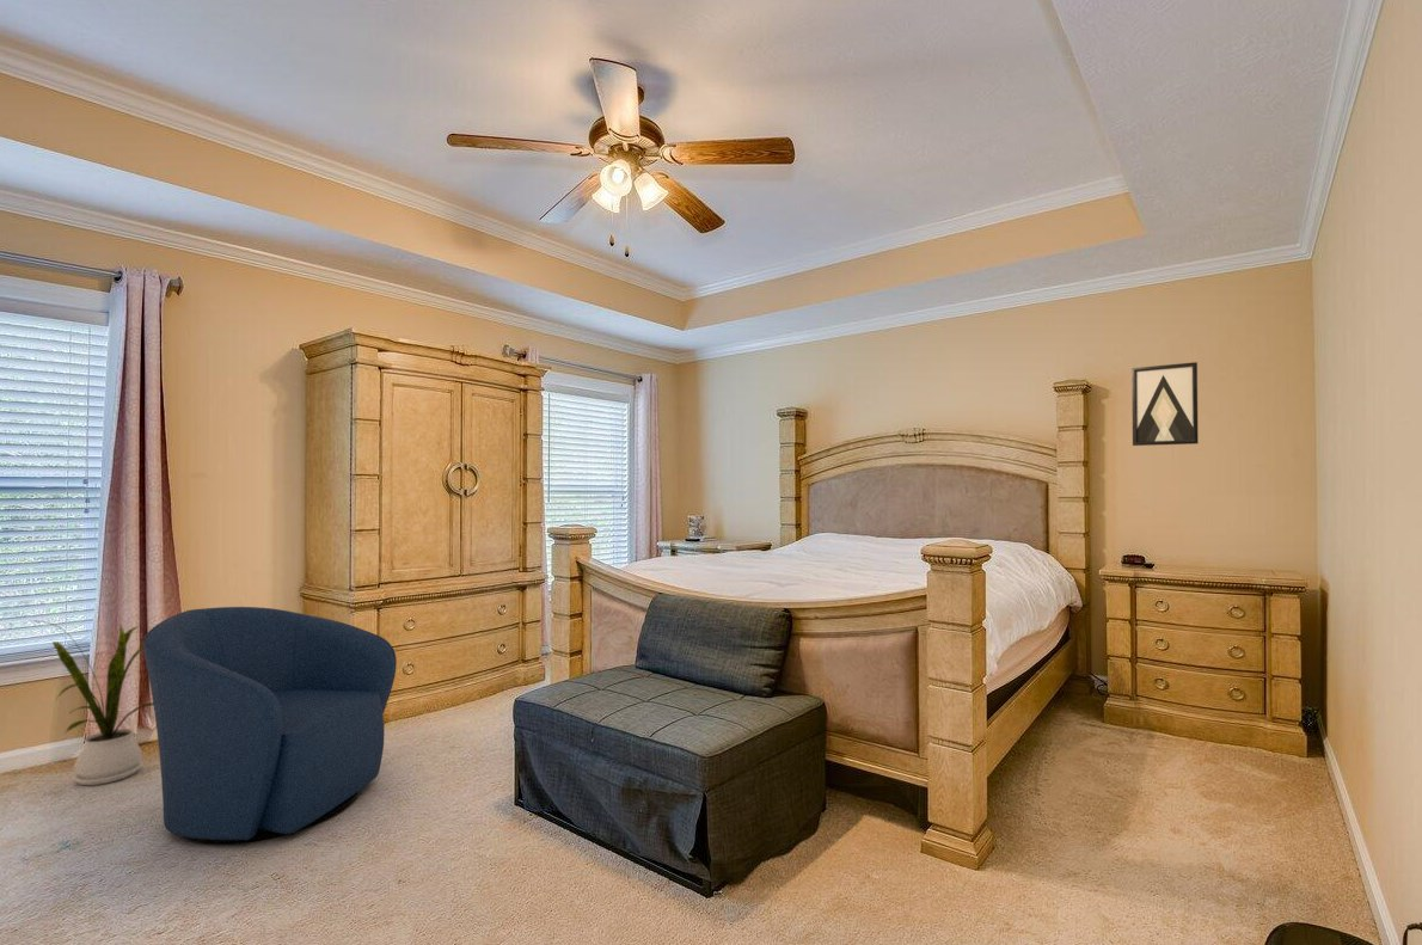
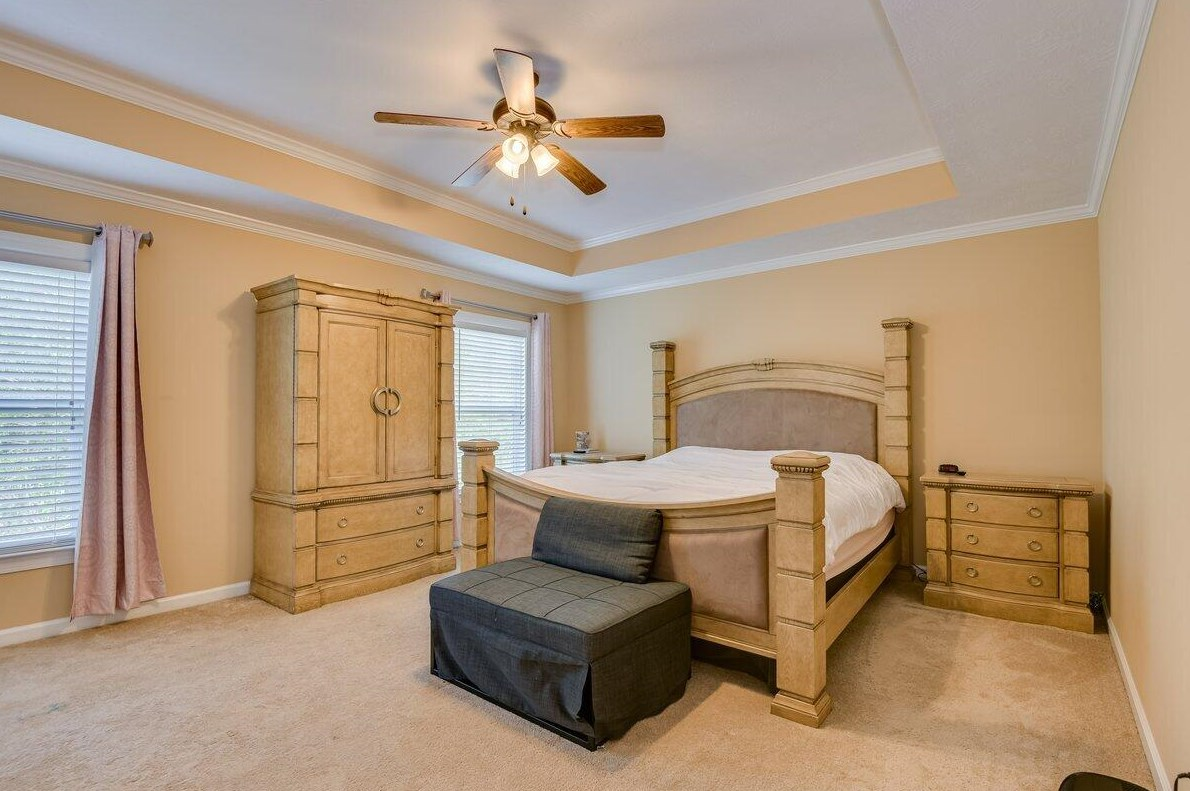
- armchair (266, 707)
- house plant (100, 694)
- wall art (1164, 405)
